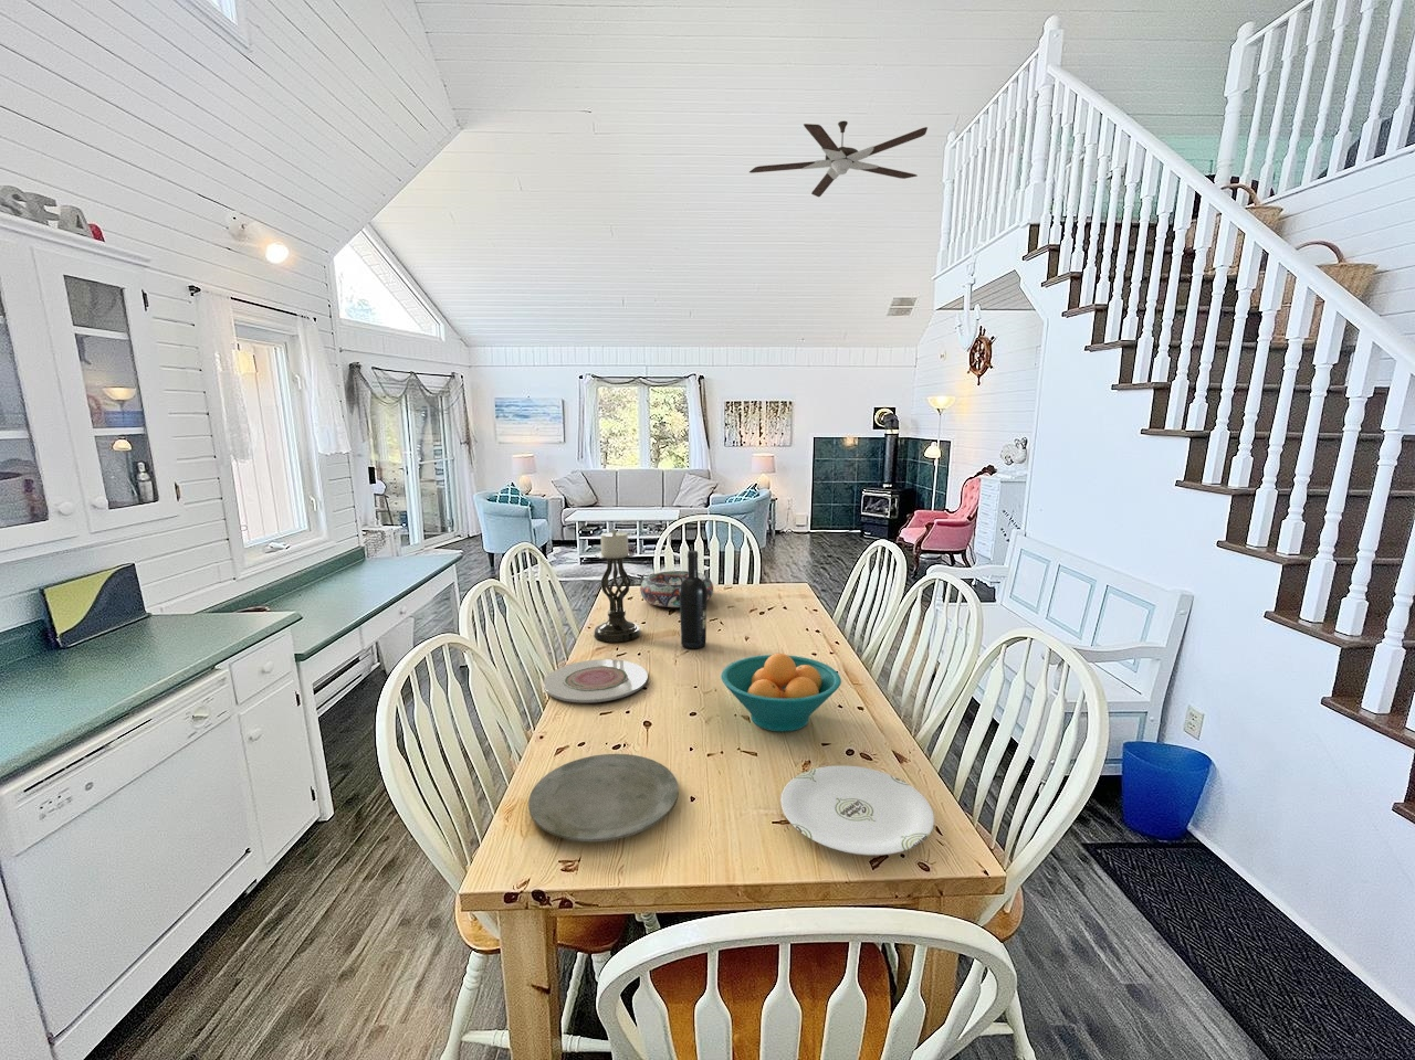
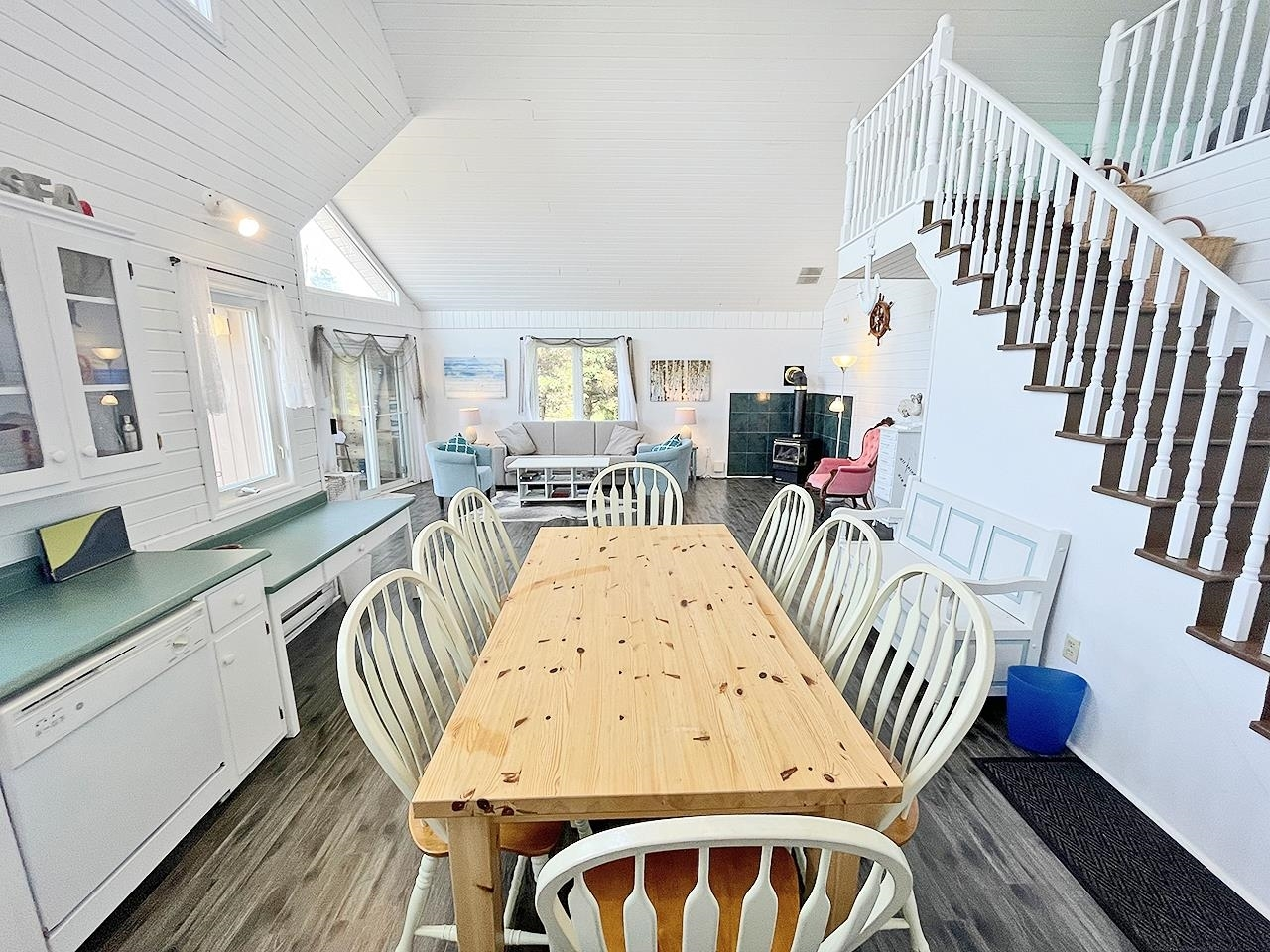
- plate (596, 678)
- fruit bowl (779, 687)
- candle holder (616, 582)
- ceiling fan (835, 149)
- plate (855, 809)
- wine bottle (693, 598)
- decorative bowl (676, 589)
- plate (605, 795)
